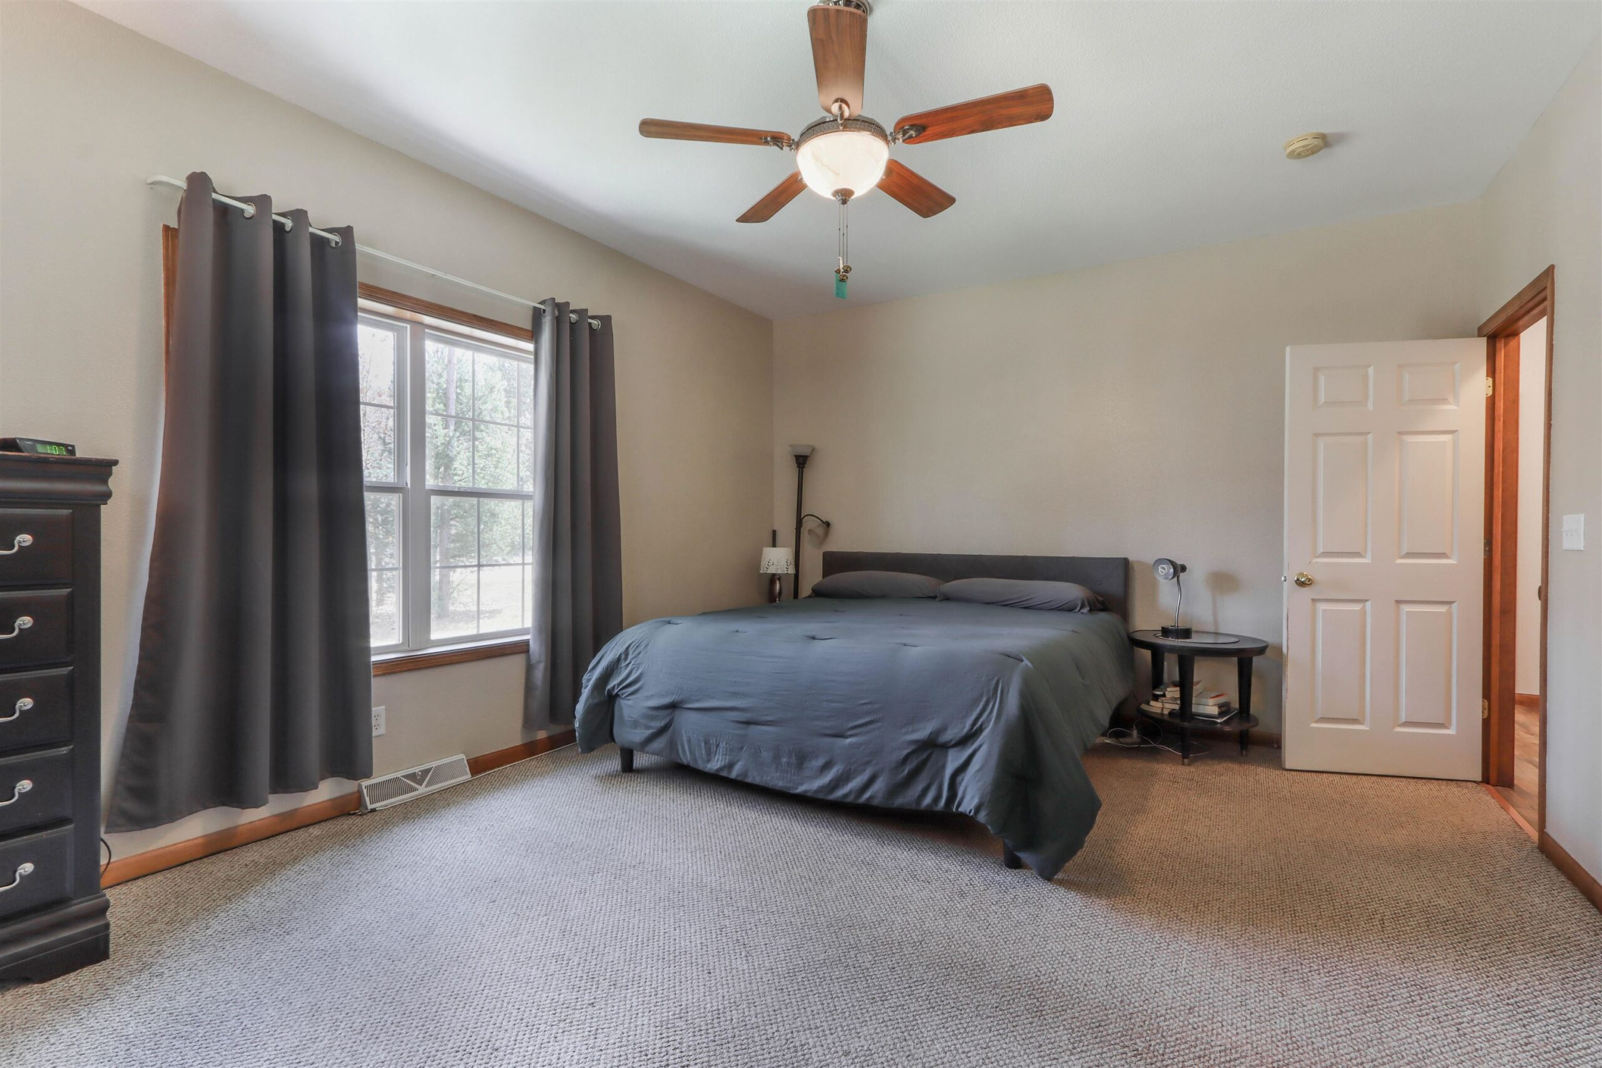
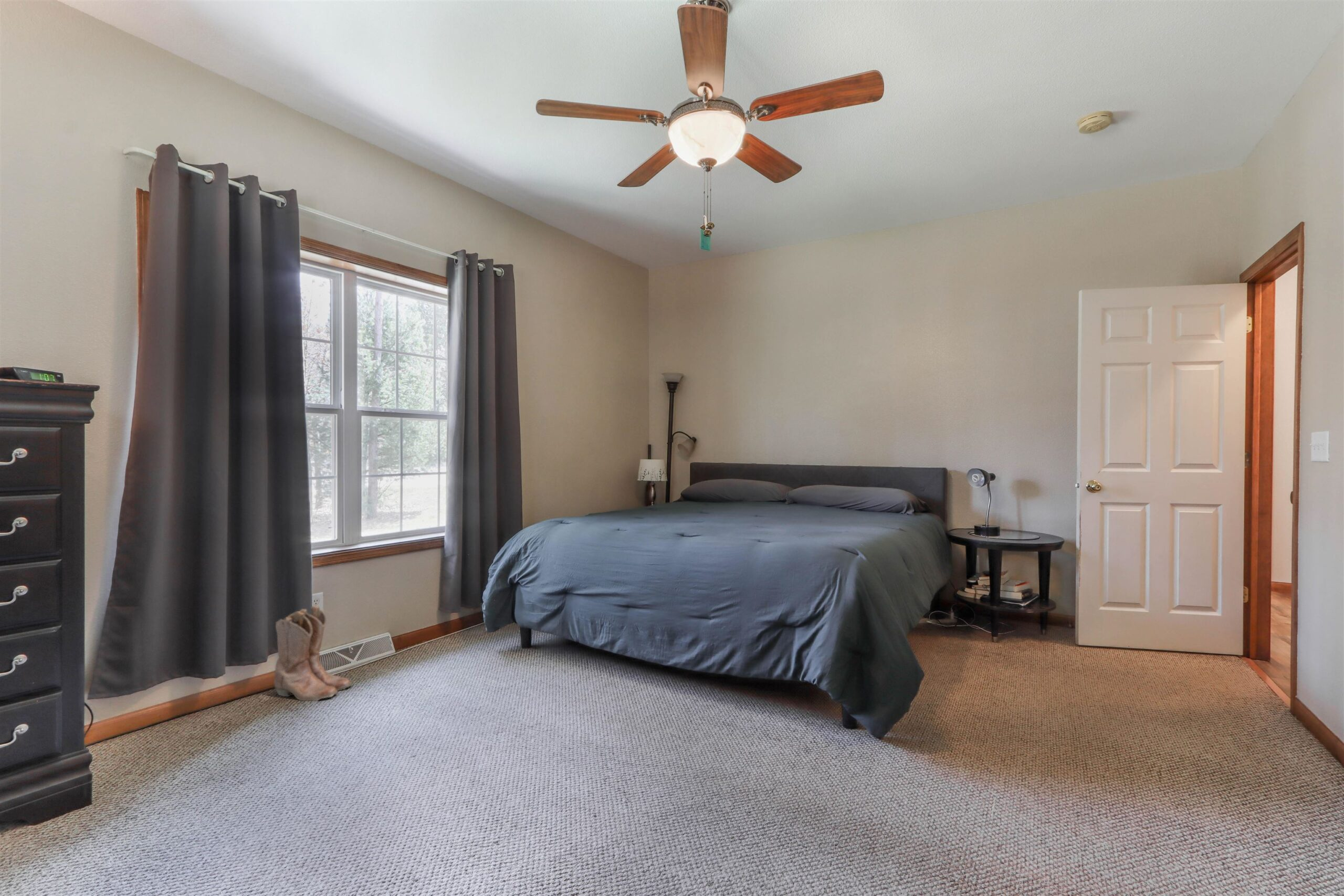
+ boots (313, 650)
